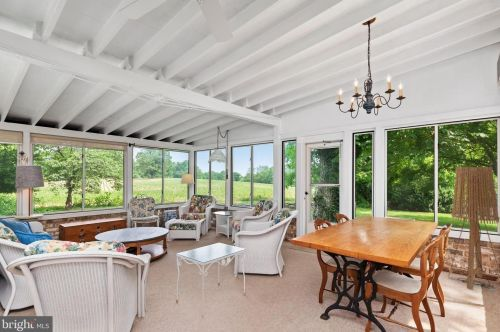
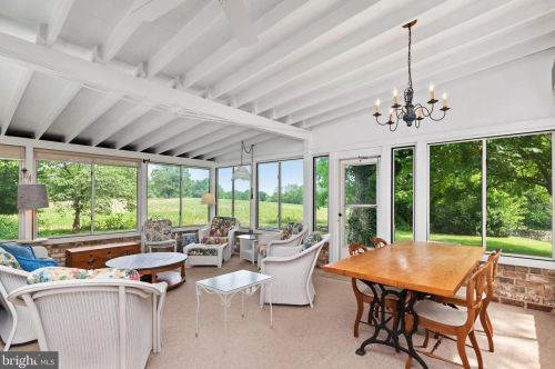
- floor lamp (474, 224)
